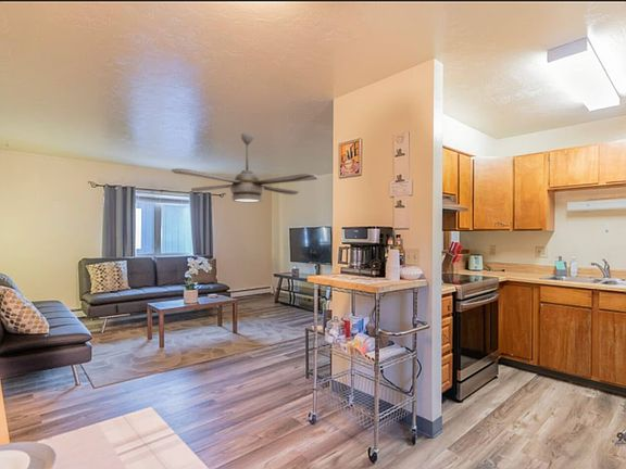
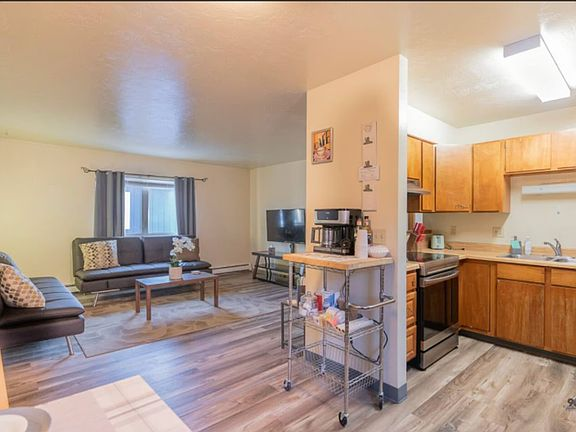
- ceiling fan (247, 167)
